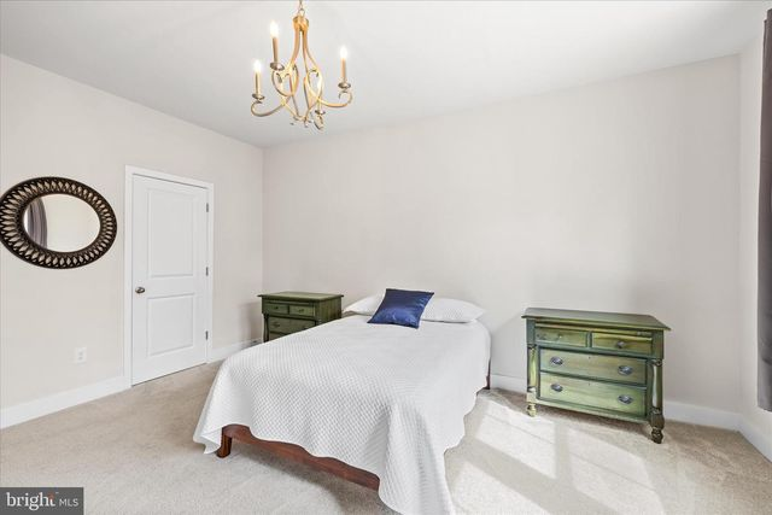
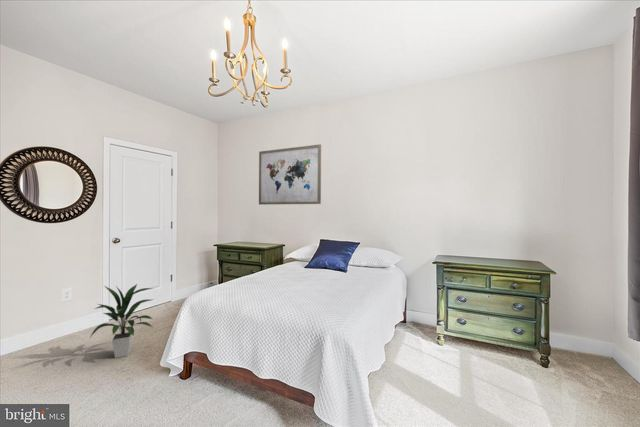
+ wall art (288, 176)
+ indoor plant (124, 318)
